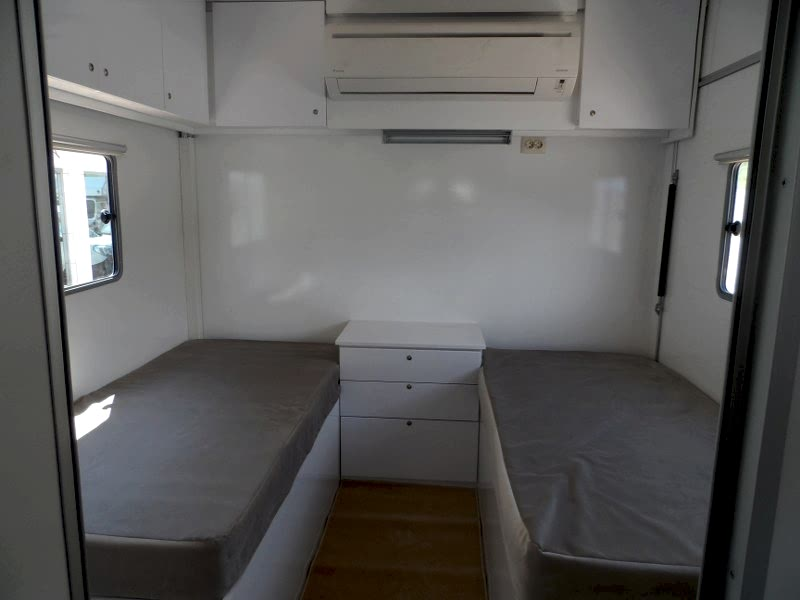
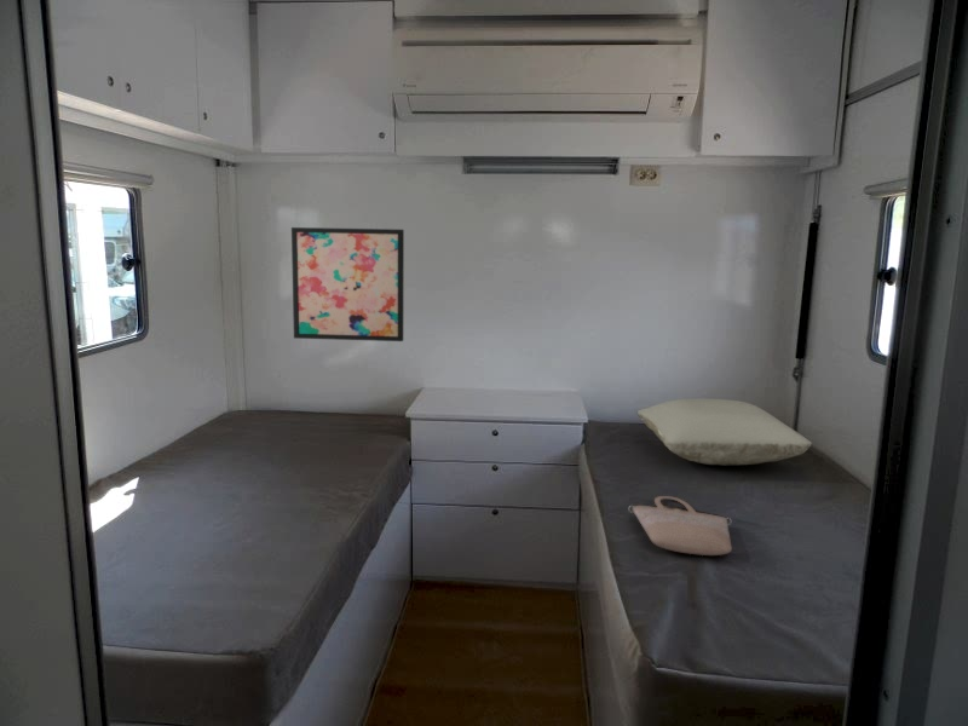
+ pillow (718, 432)
+ shopping bag (681, 519)
+ wall art (347, 284)
